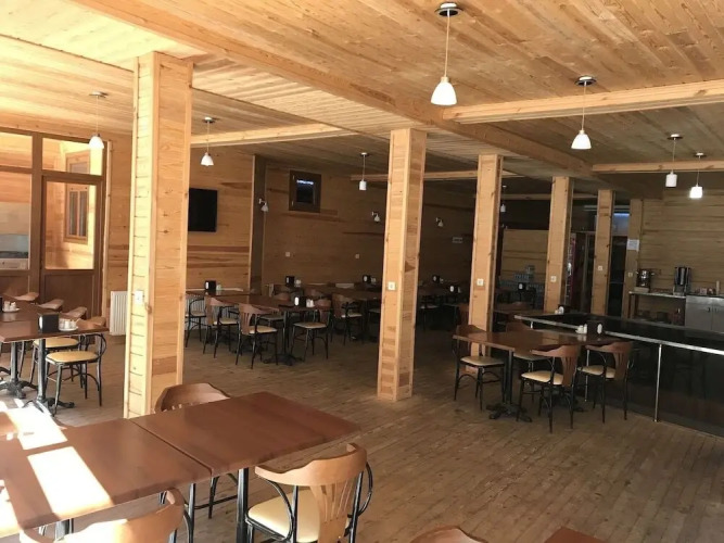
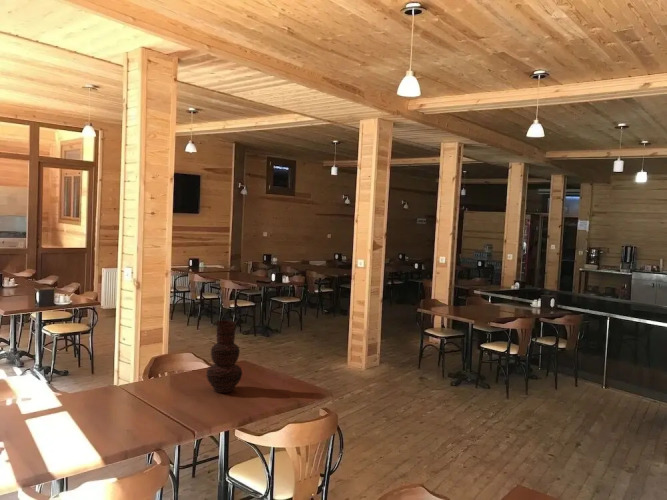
+ vase (224, 356)
